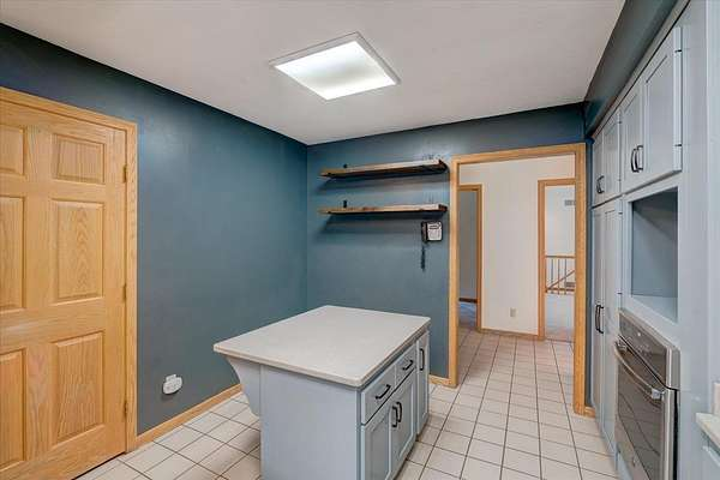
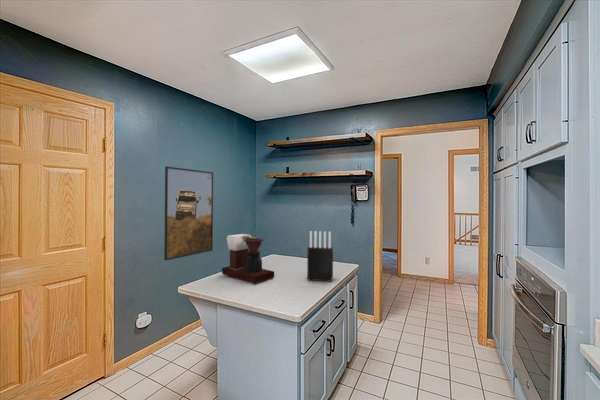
+ coffee maker (247, 256)
+ knife block (320, 254)
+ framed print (191, 212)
